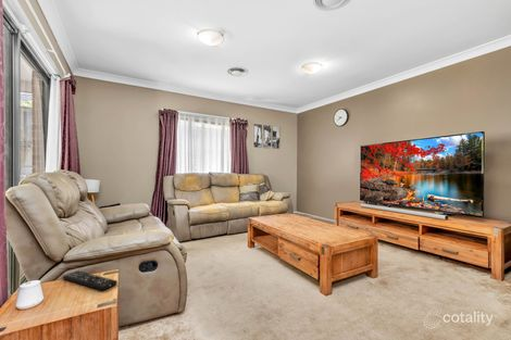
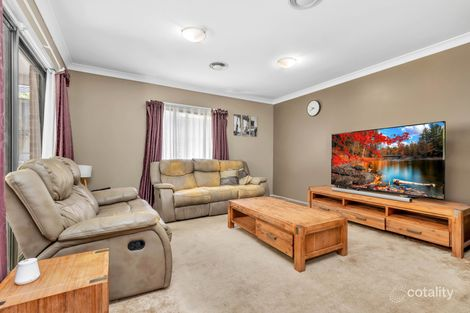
- remote control (89, 279)
